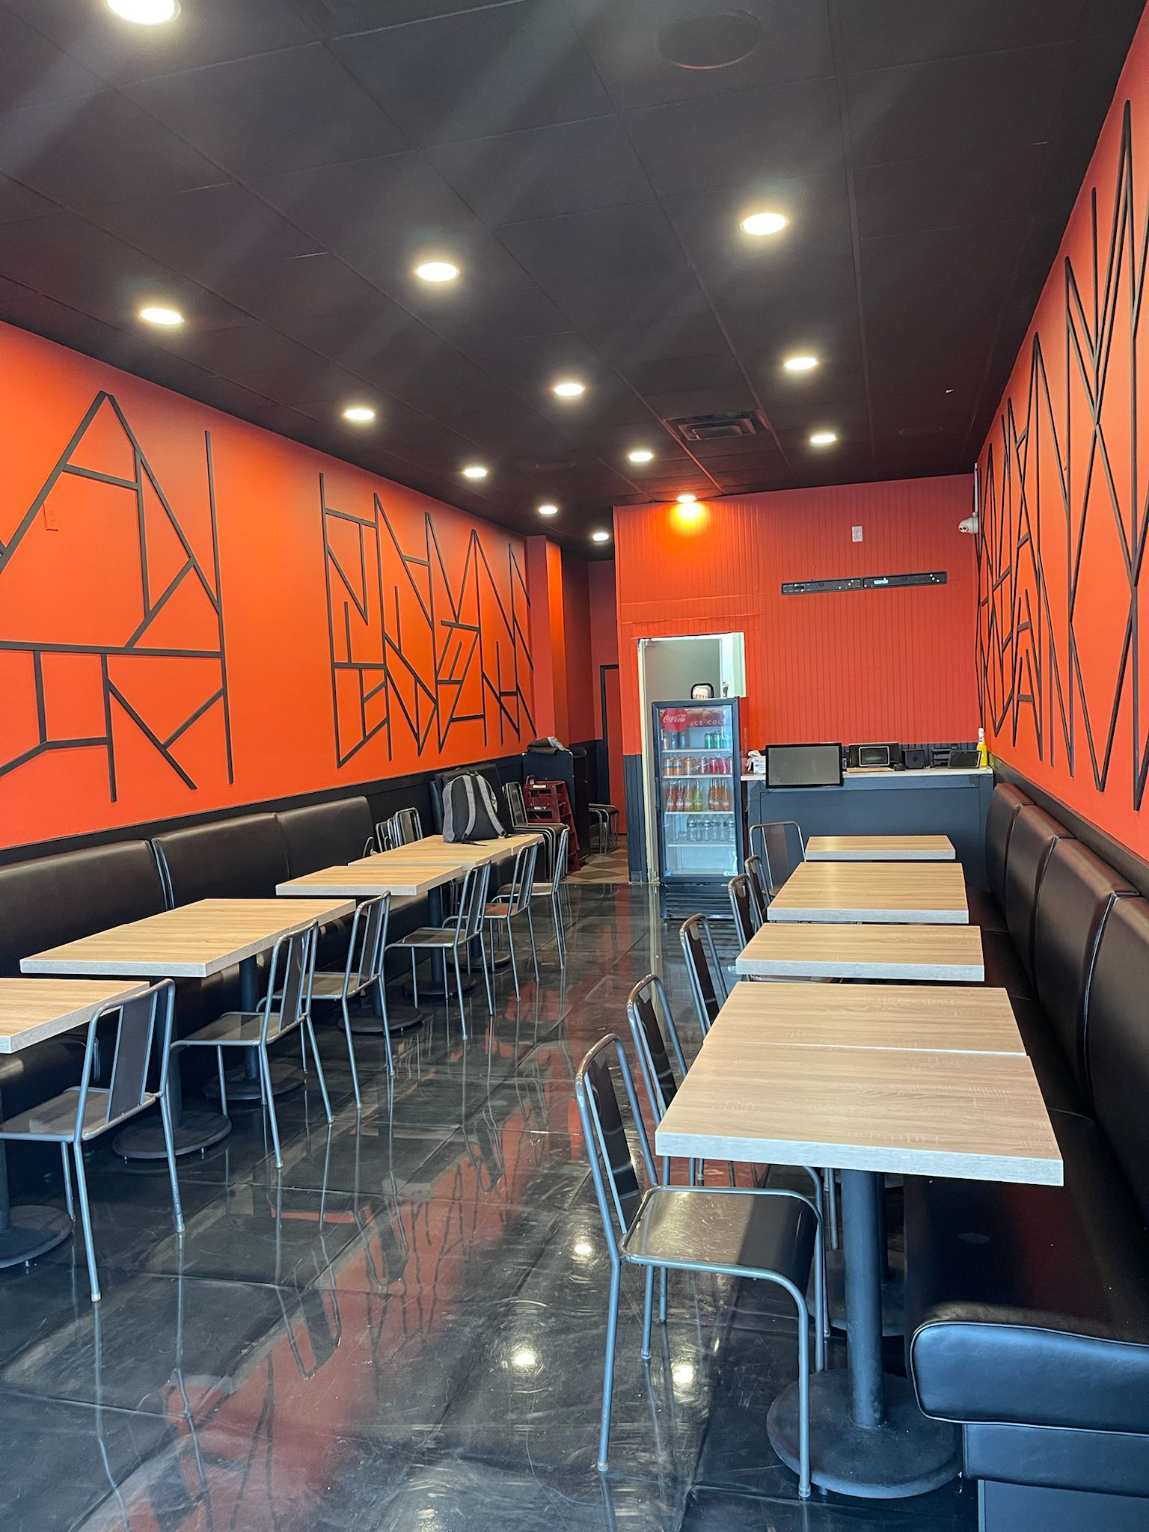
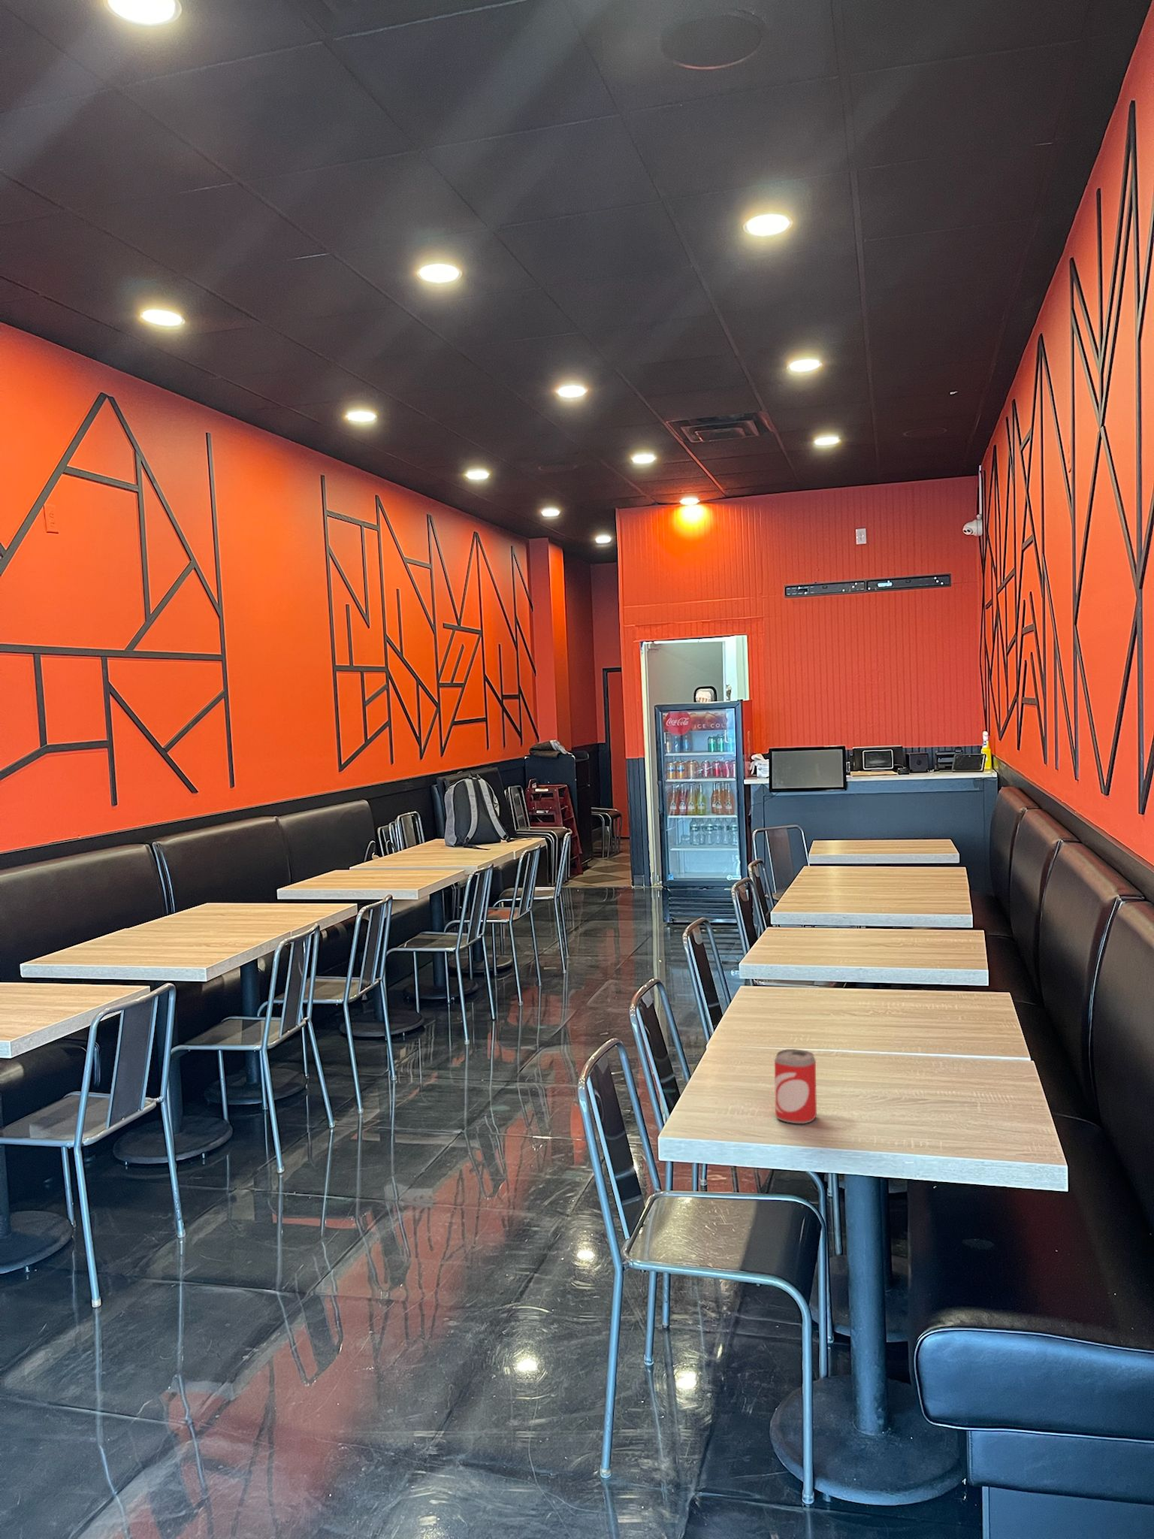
+ beer can (795, 1085)
